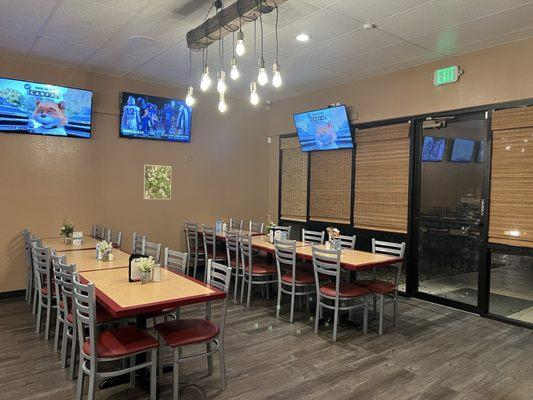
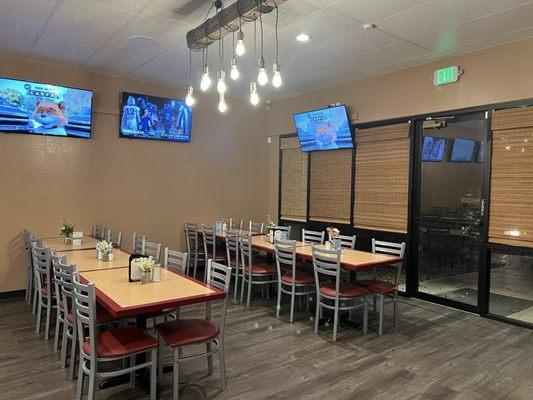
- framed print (157, 182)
